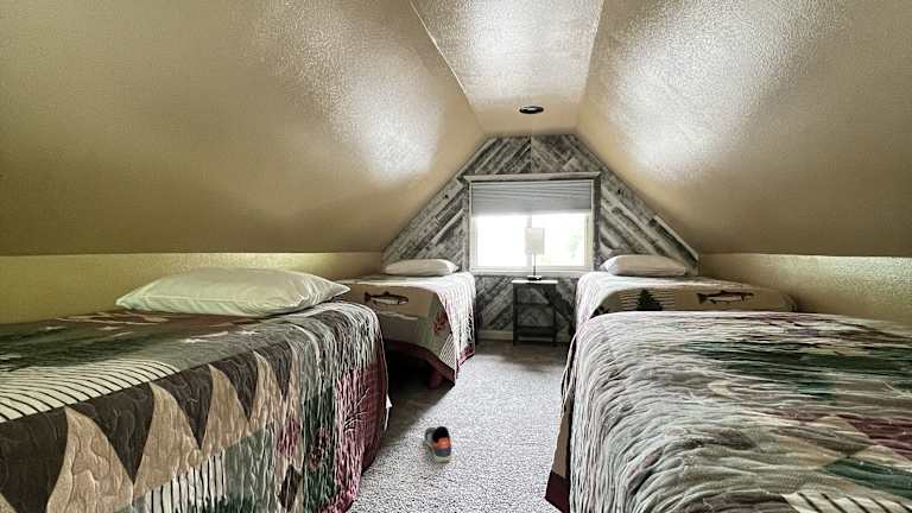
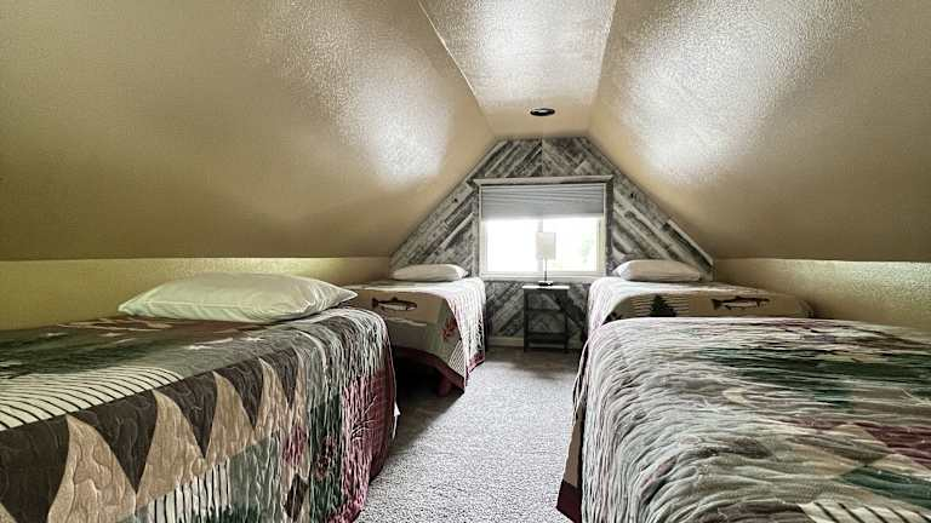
- sneaker (438, 435)
